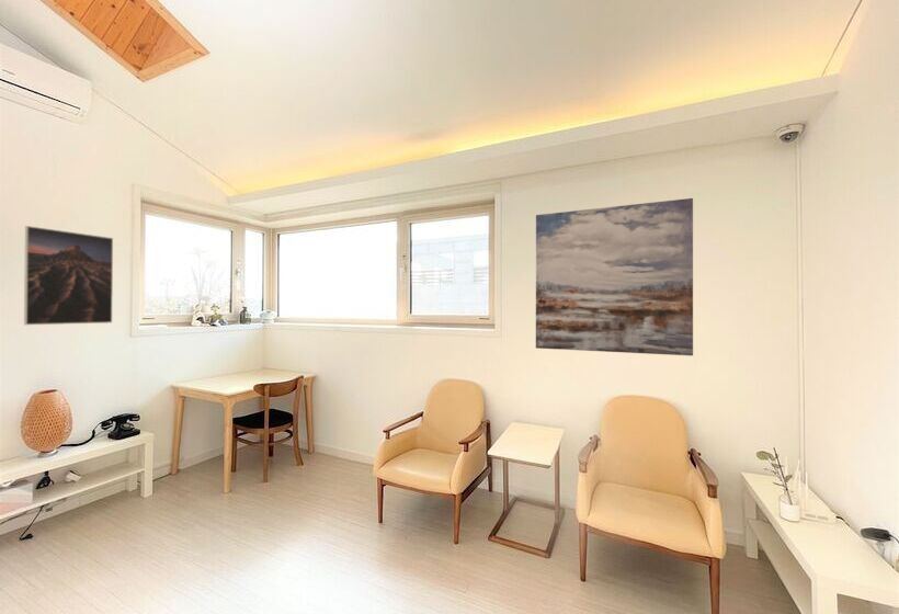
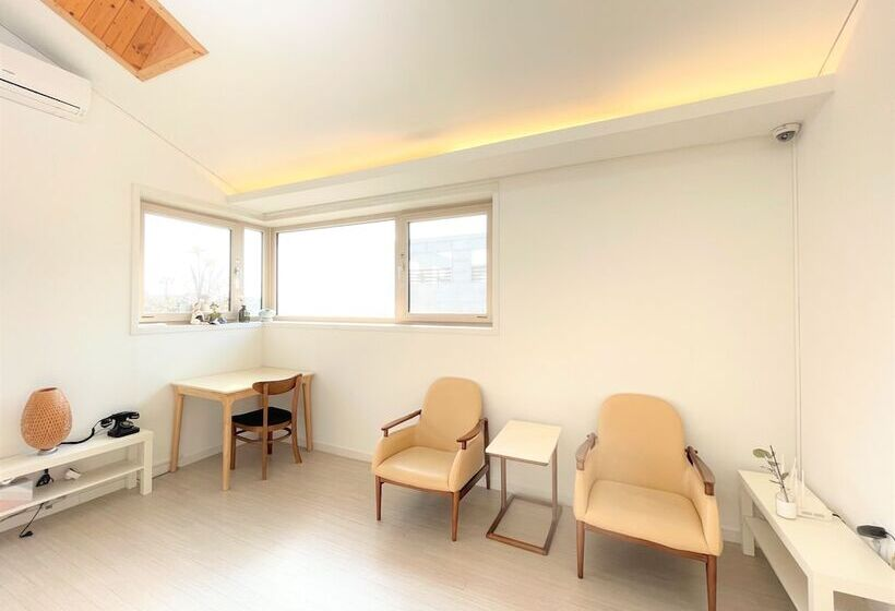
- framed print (71, 277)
- wall art (607, 278)
